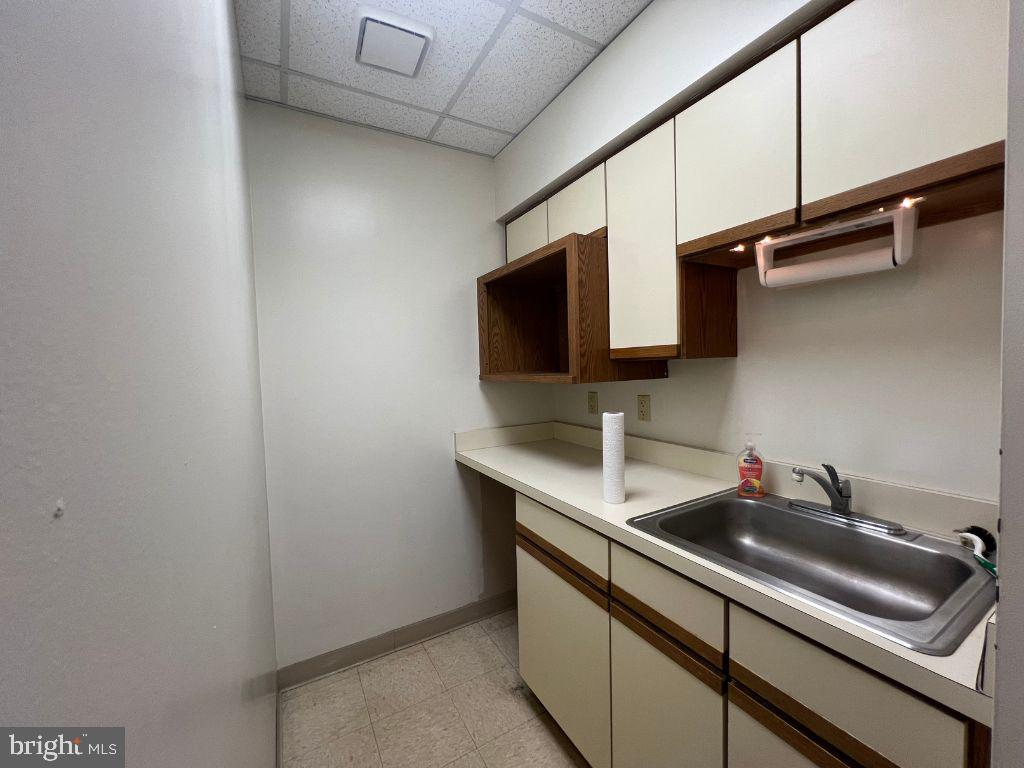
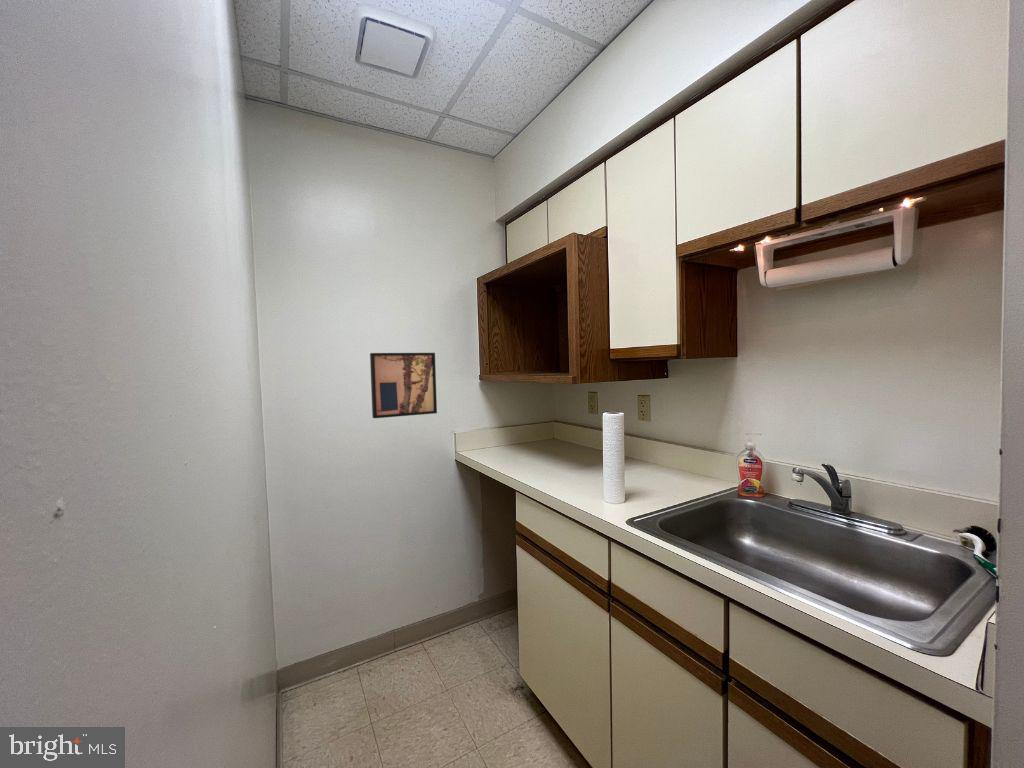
+ wall art (404, 384)
